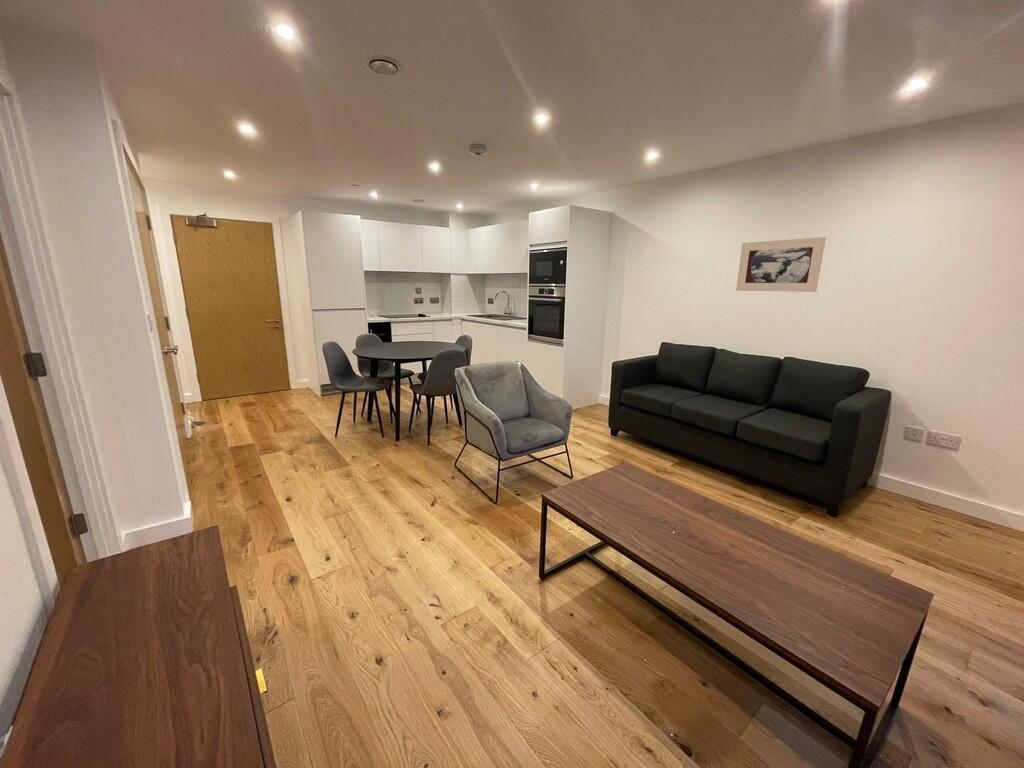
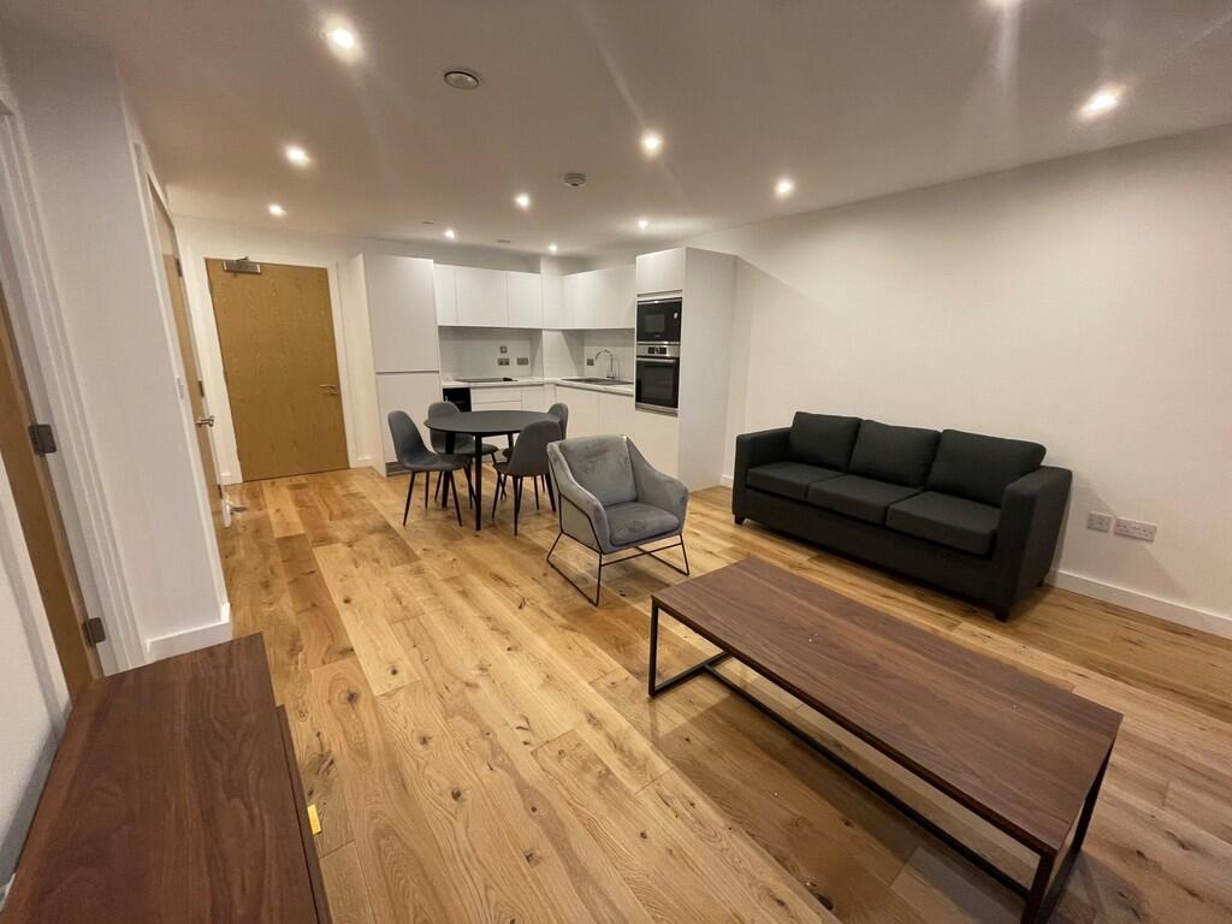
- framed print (777, 266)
